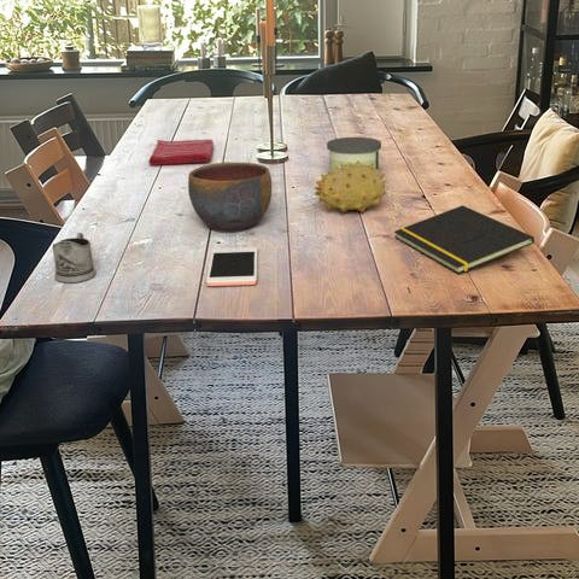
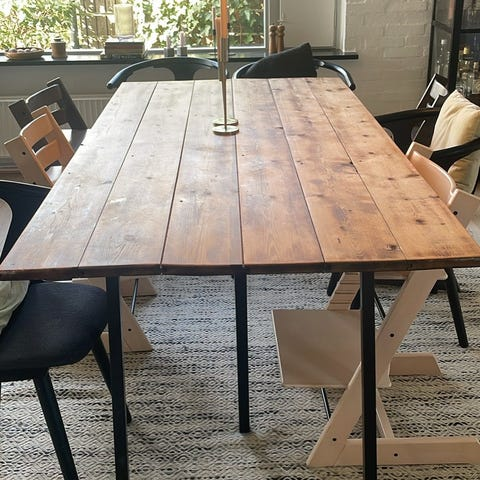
- candle (353, 163)
- notepad (461, 236)
- dish towel (182, 150)
- bowl (230, 198)
- tea glass holder (75, 252)
- fruit (350, 187)
- cell phone (233, 265)
